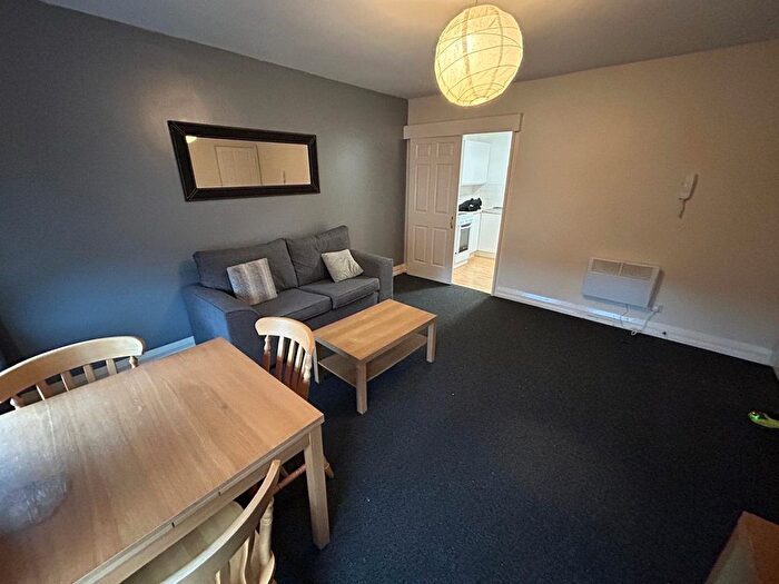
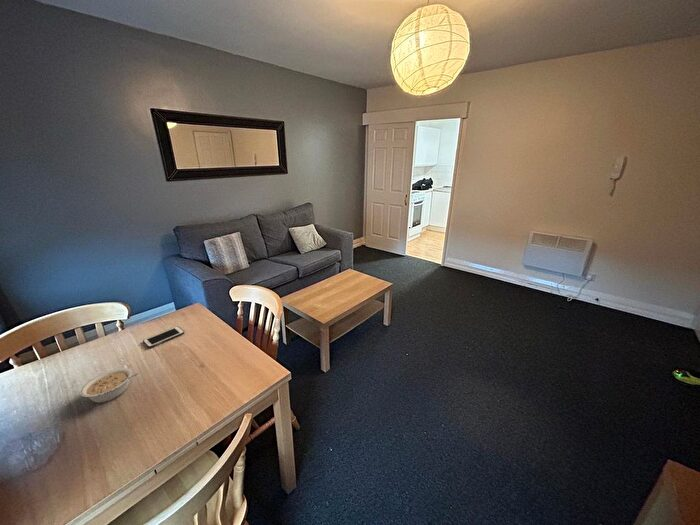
+ cell phone (164, 336)
+ legume (110, 384)
